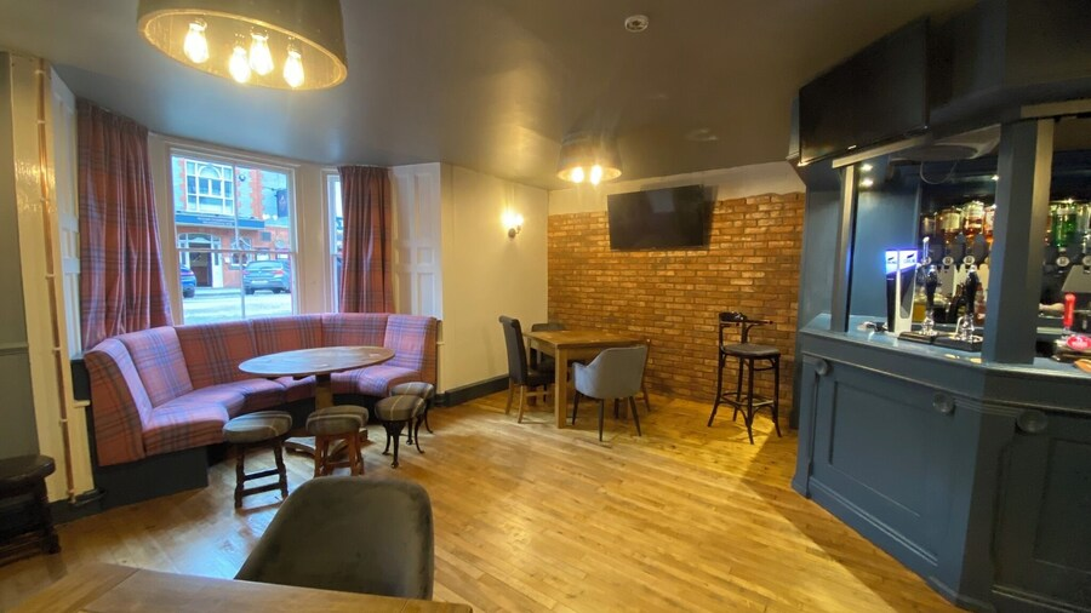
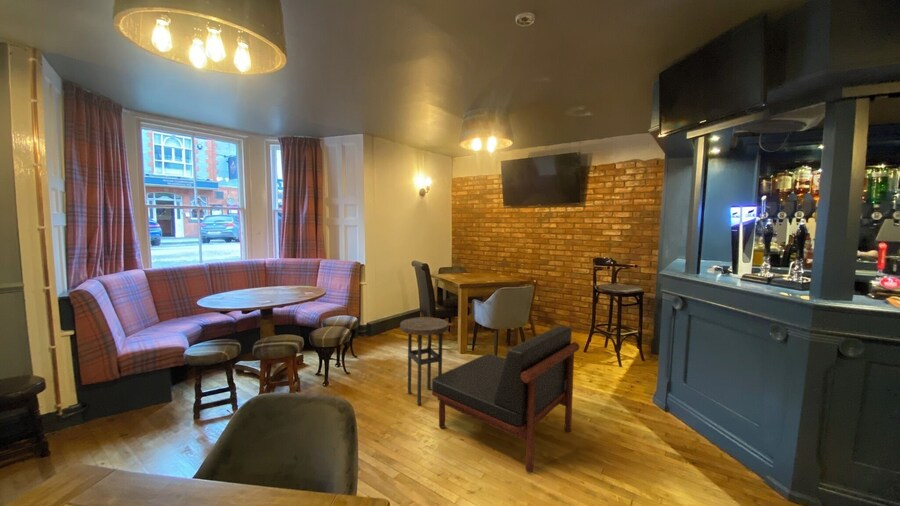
+ side table (423, 360)
+ armchair (503, 378)
